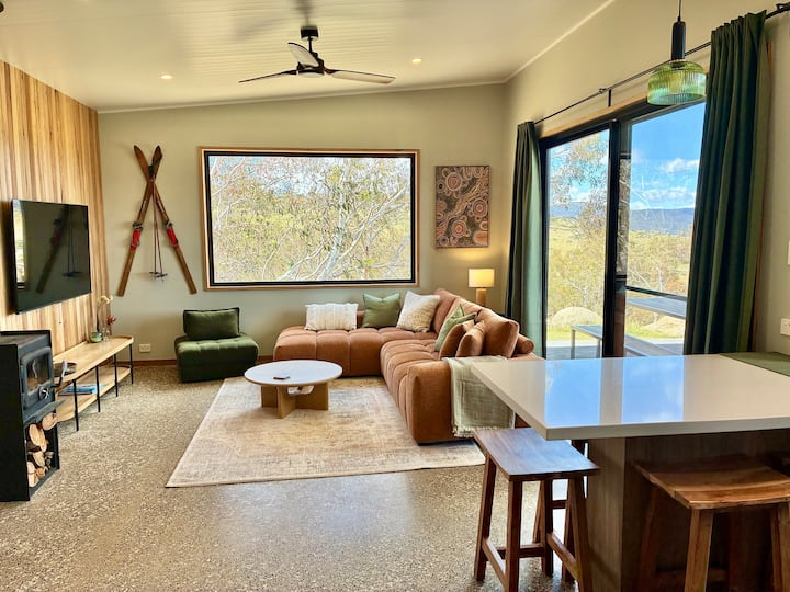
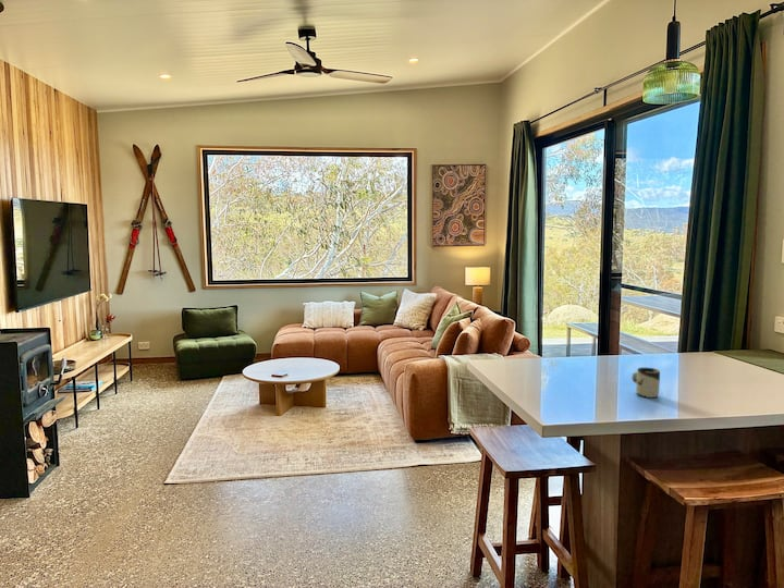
+ cup (645, 381)
